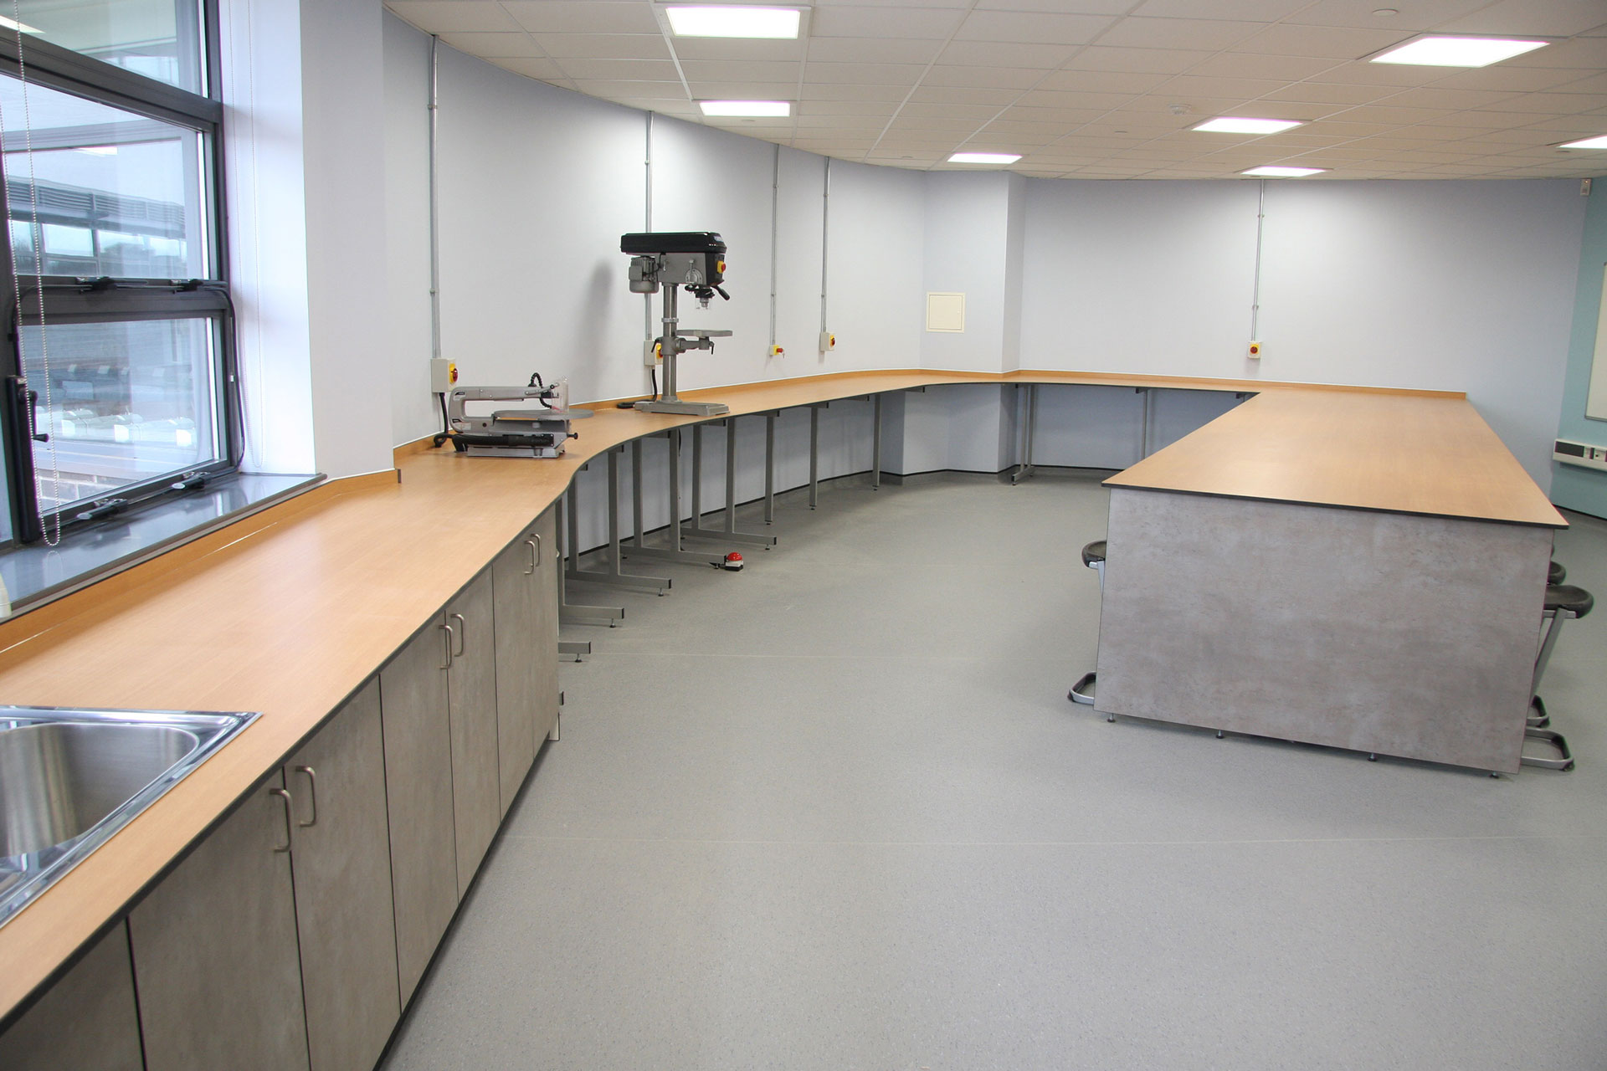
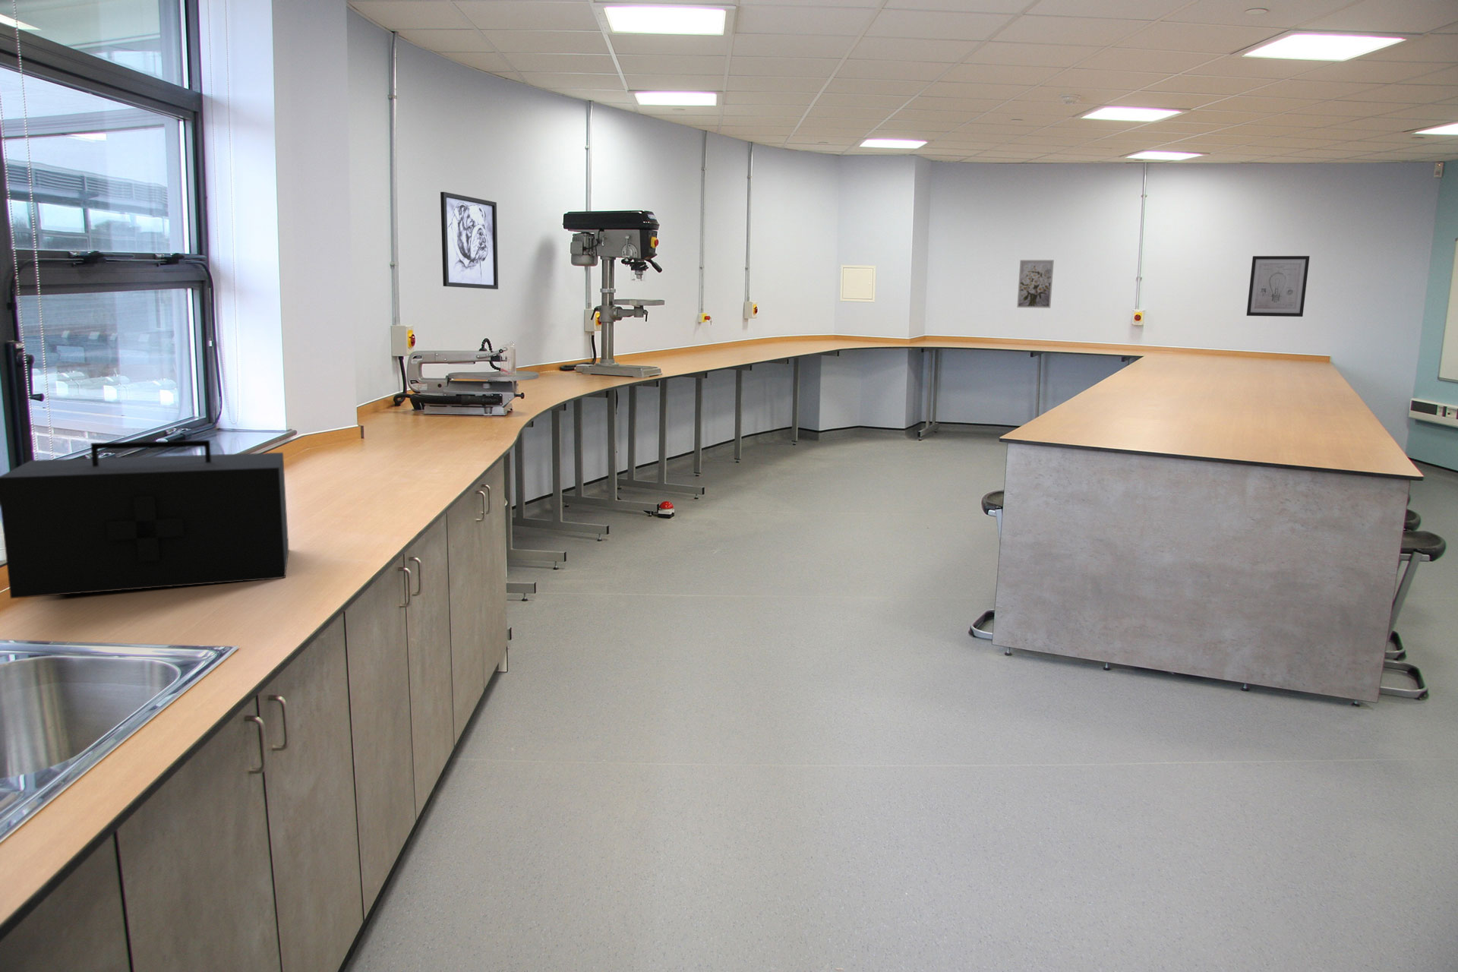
+ wall art (470, 242)
+ wall art (1277, 286)
+ wall art (1035, 284)
+ tool box (157, 508)
